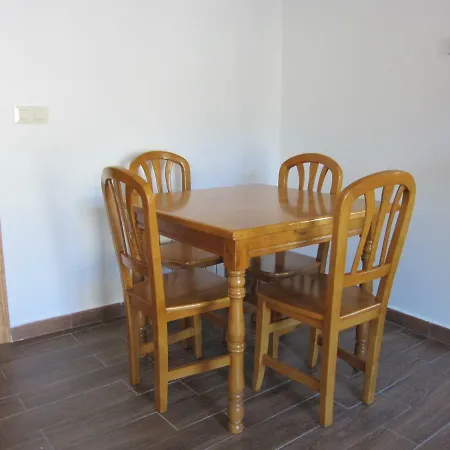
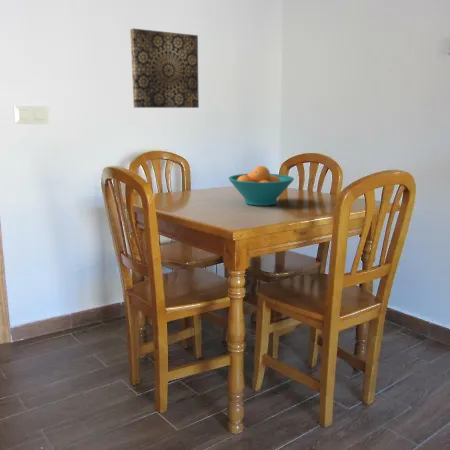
+ fruit bowl (260, 184)
+ wall art (166, 70)
